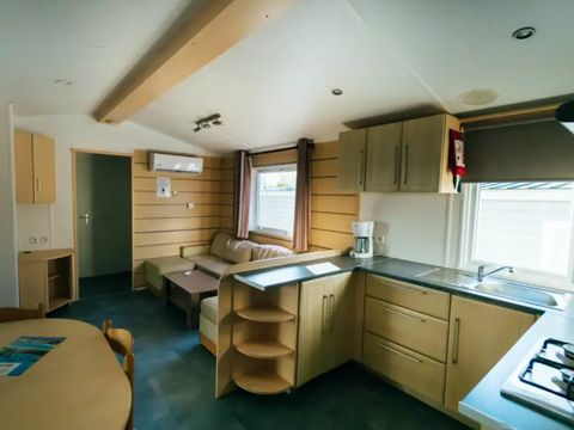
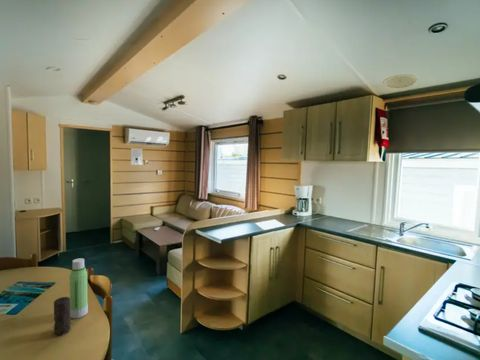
+ water bottle (78, 287)
+ candle (62, 315)
